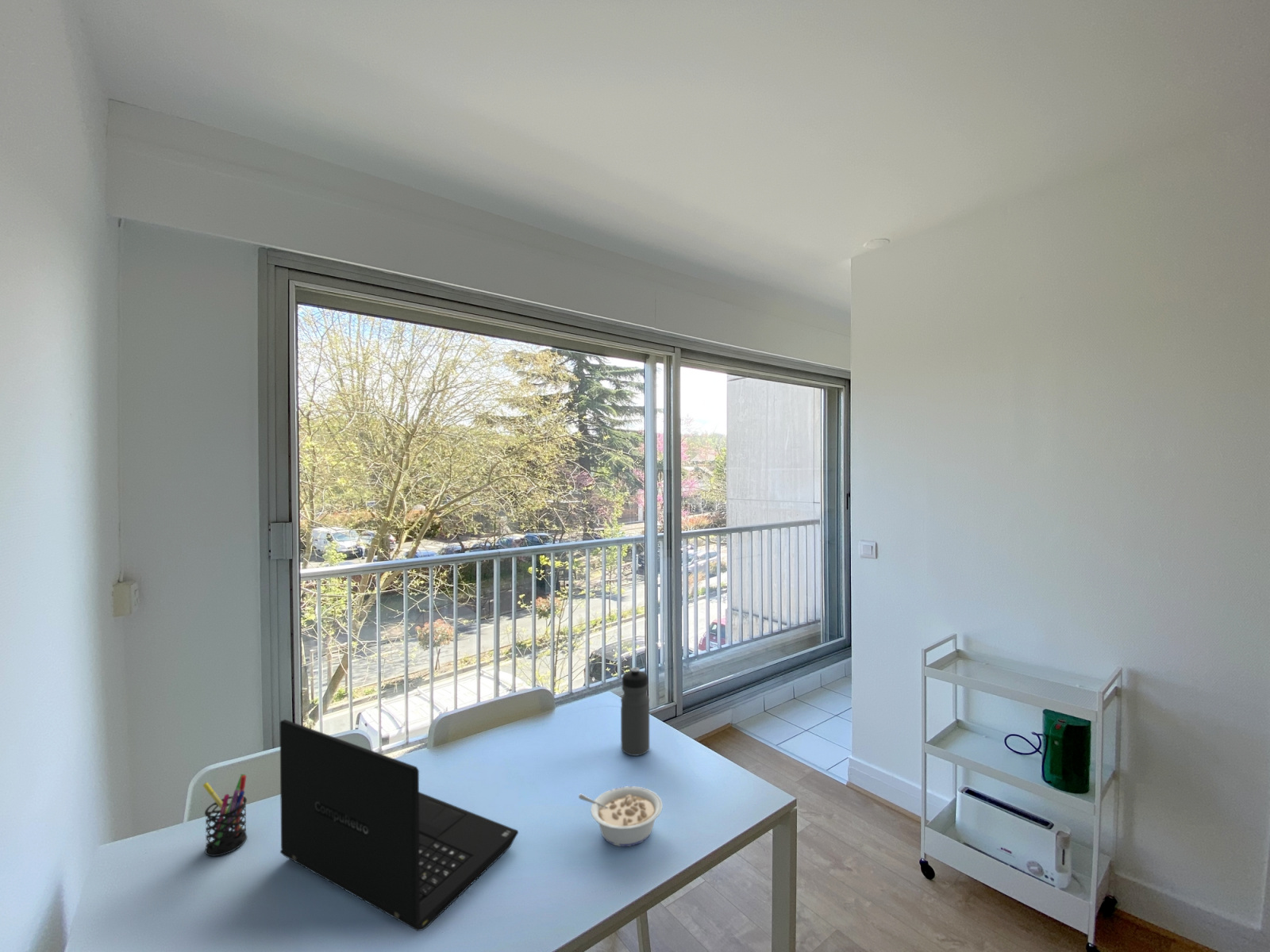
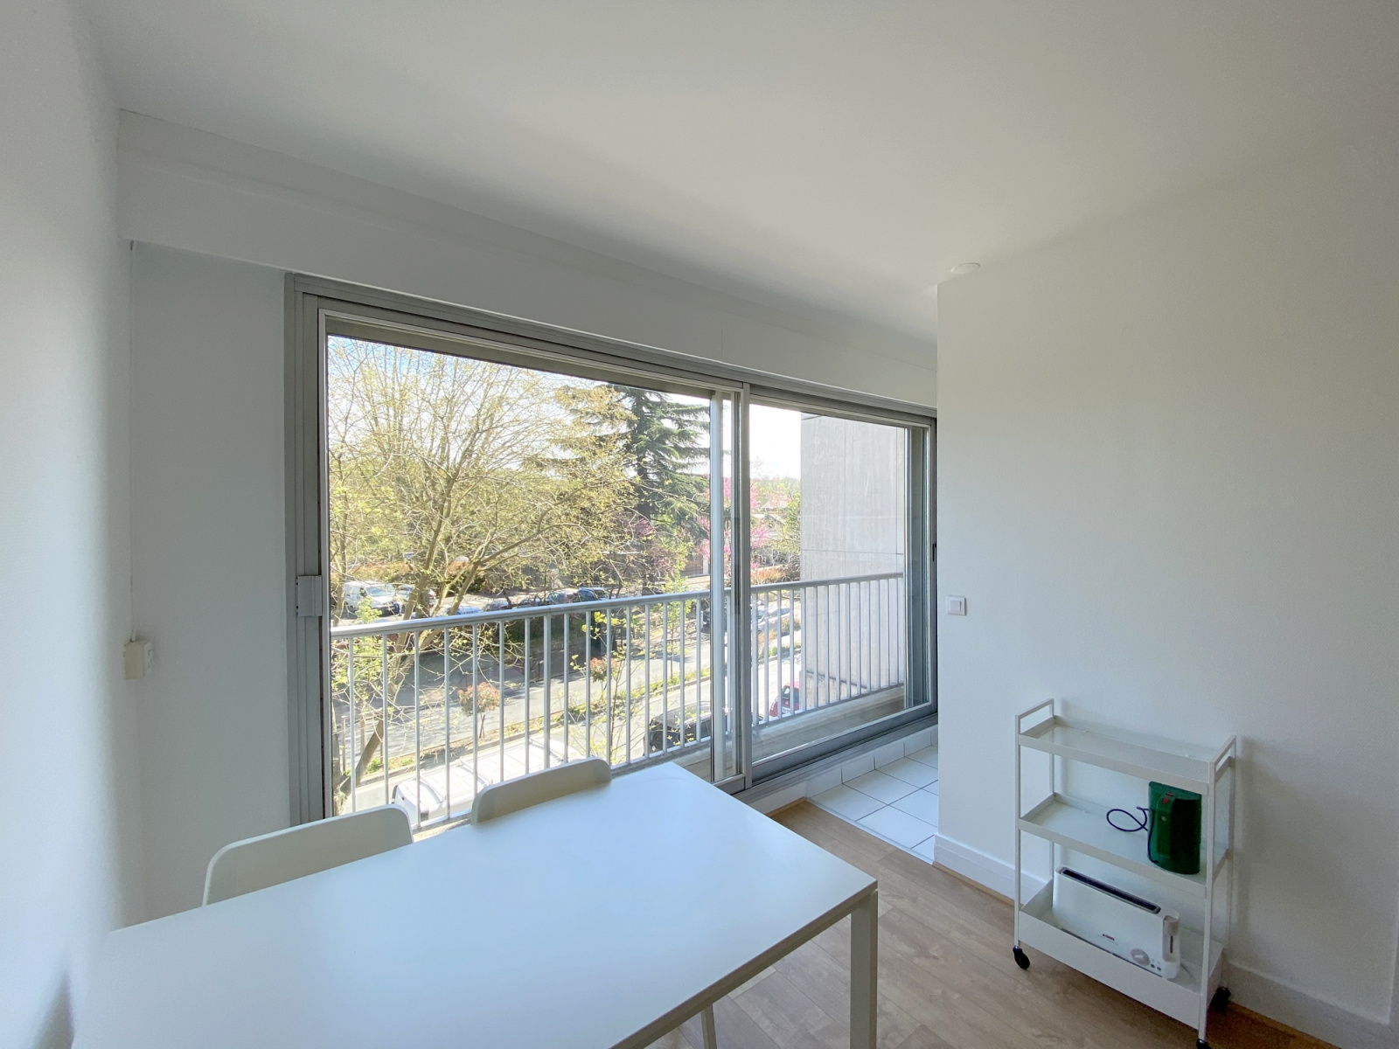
- legume (624, 816)
- water bottle (635, 708)
- pen holder (231, 808)
- laptop (401, 782)
